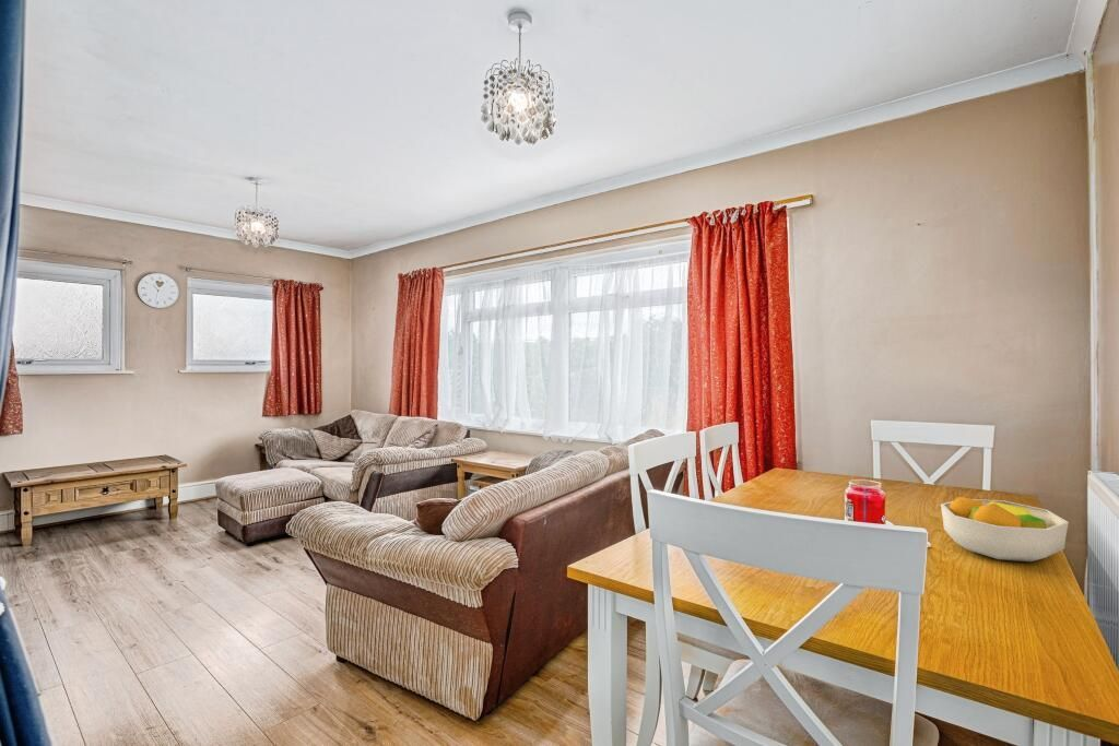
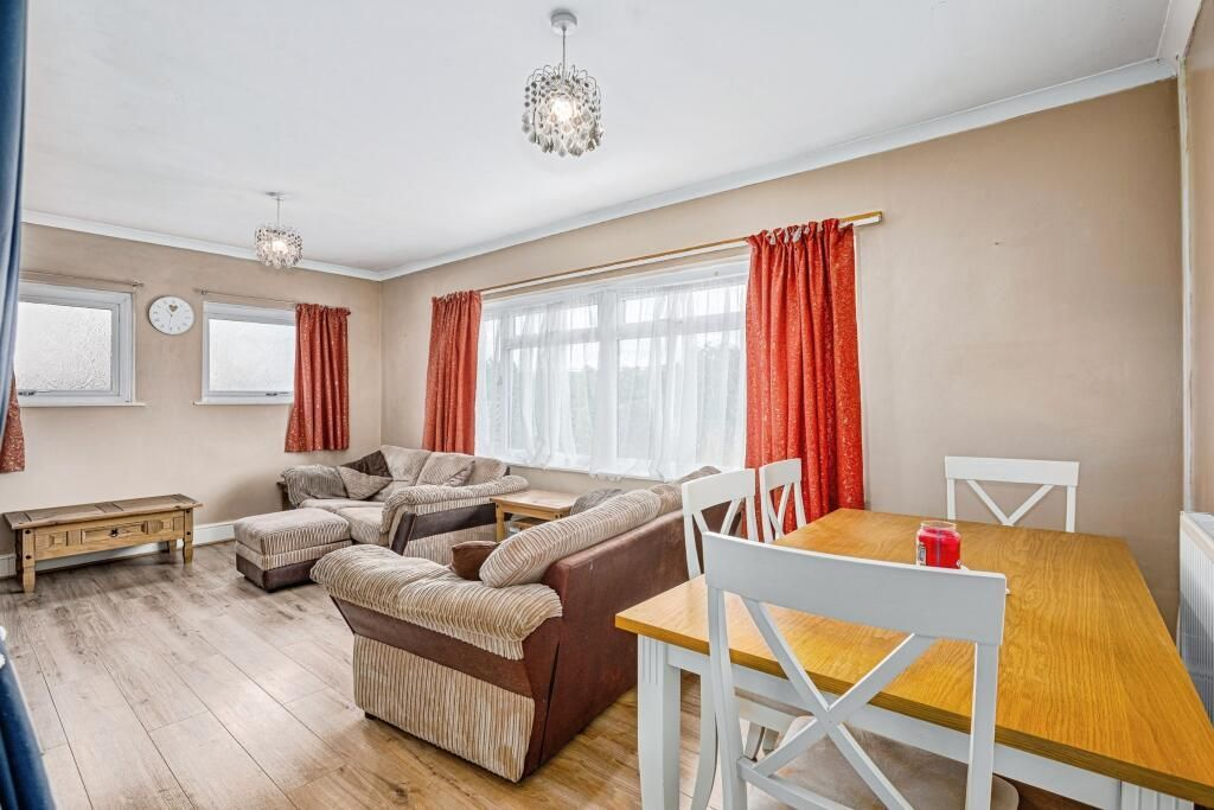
- fruit bowl (1000, 521)
